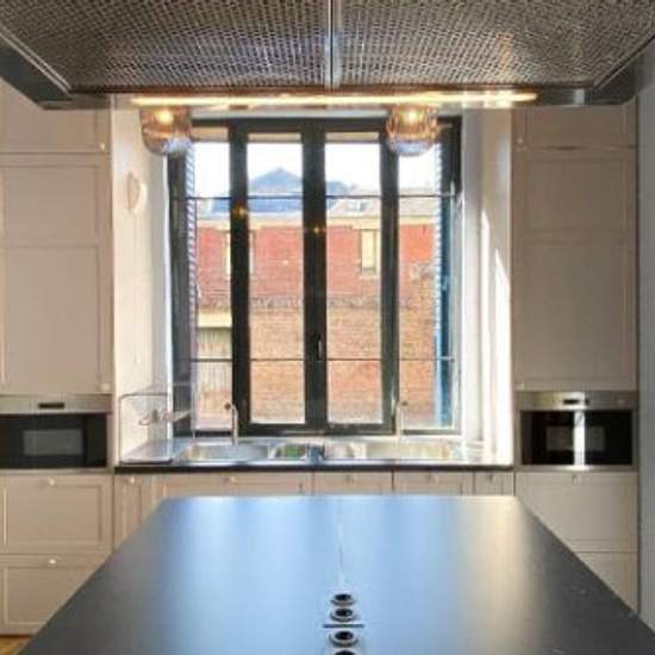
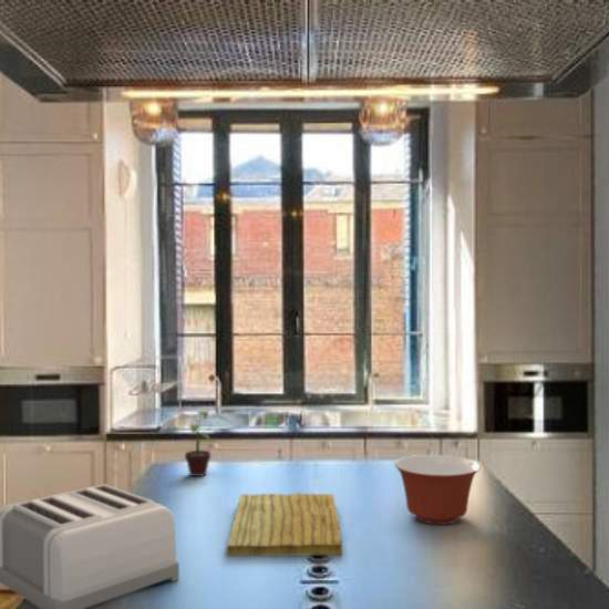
+ toaster (81, 539)
+ cutting board (286, 519)
+ potted plant (199, 443)
+ mixing bowl (436, 491)
